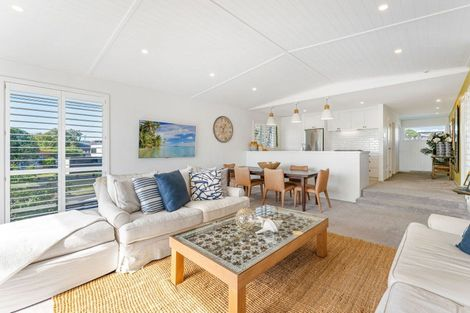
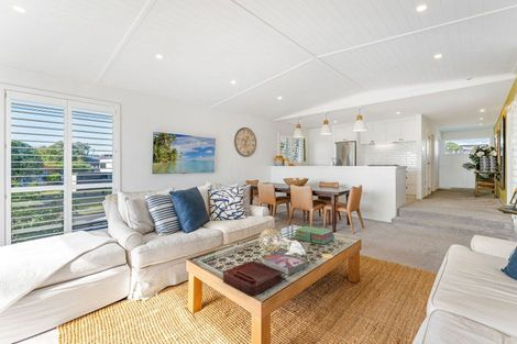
+ textbook (283, 262)
+ decorative tray (252, 276)
+ stack of books (314, 234)
